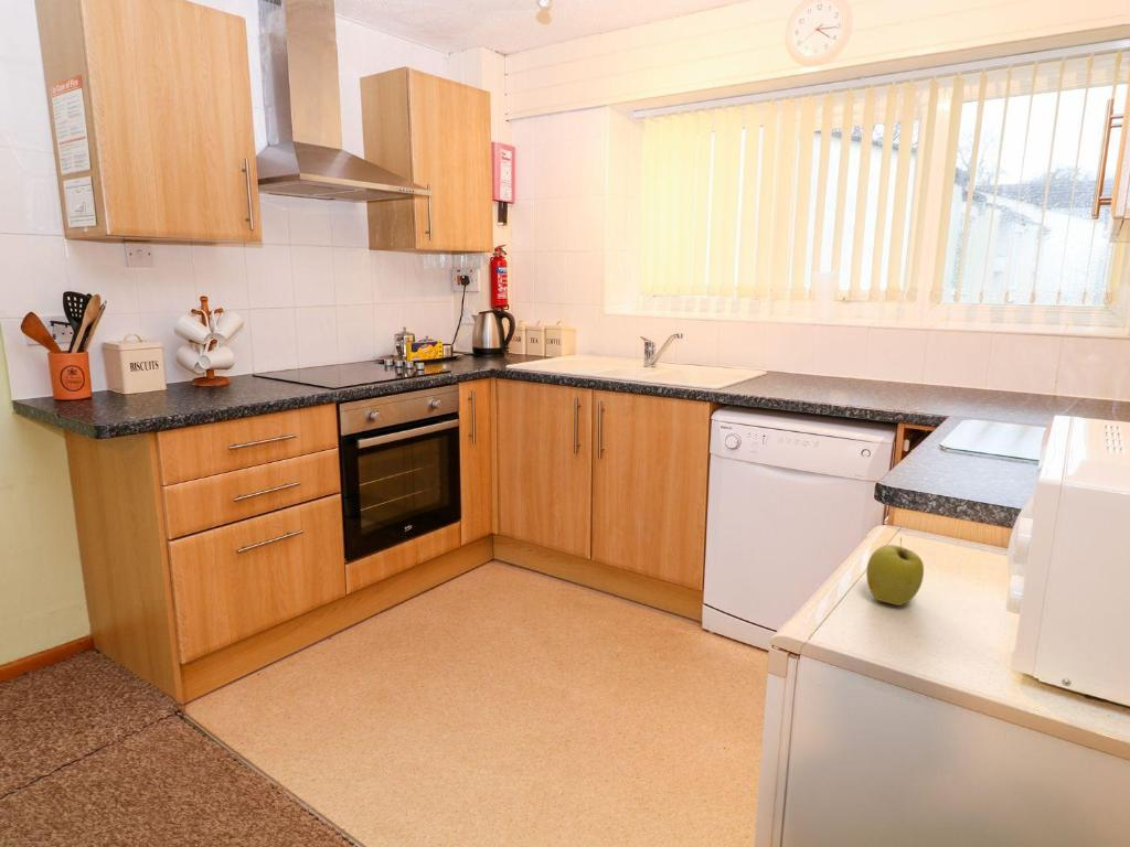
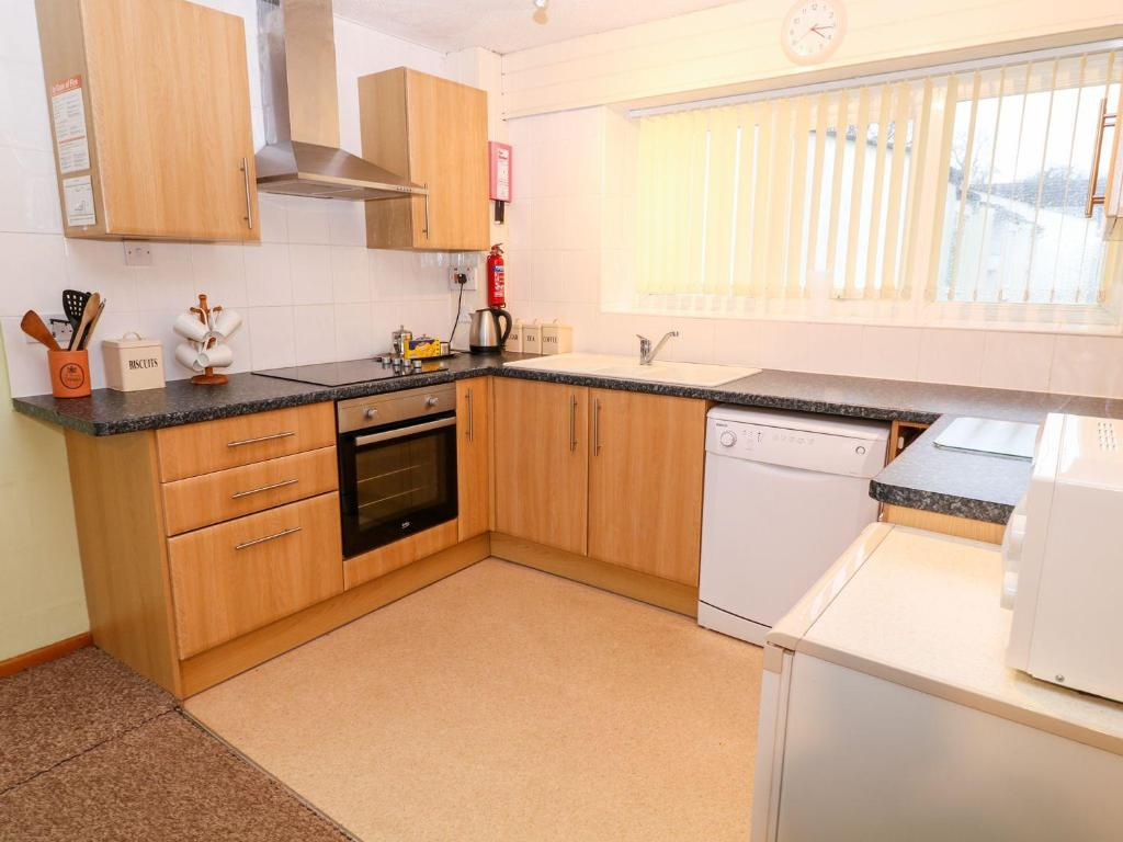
- apple (895, 569)
